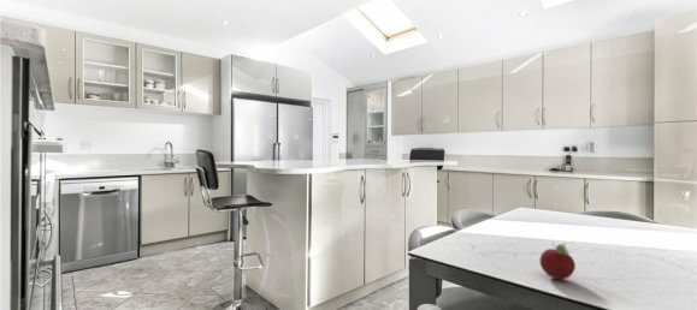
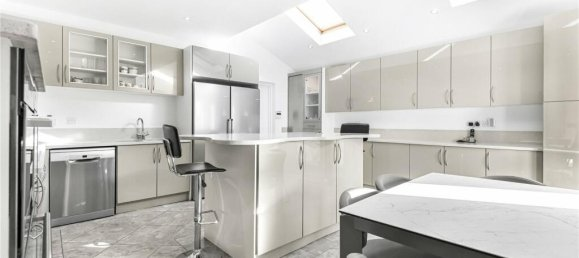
- fruit (560, 258)
